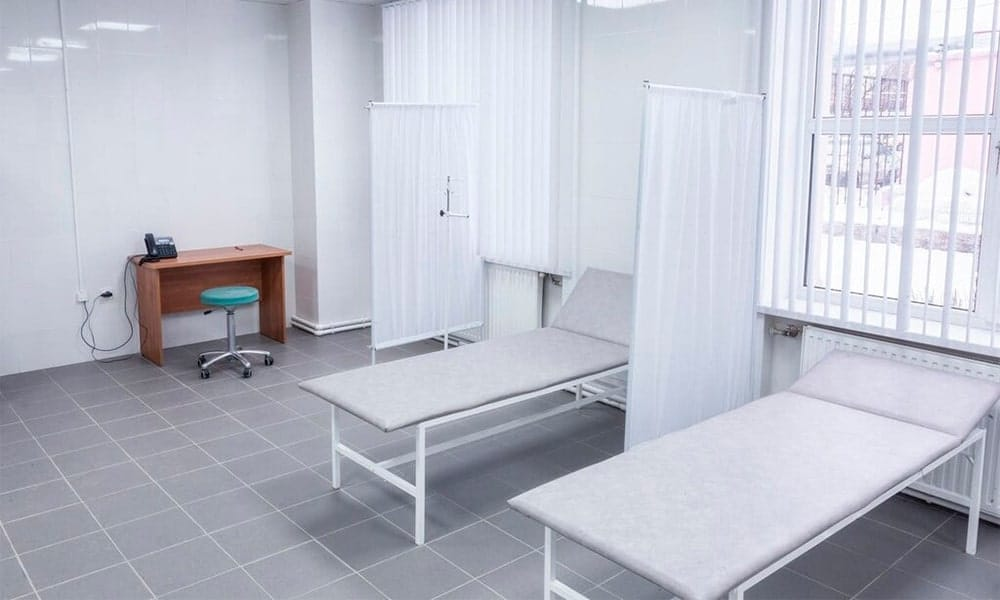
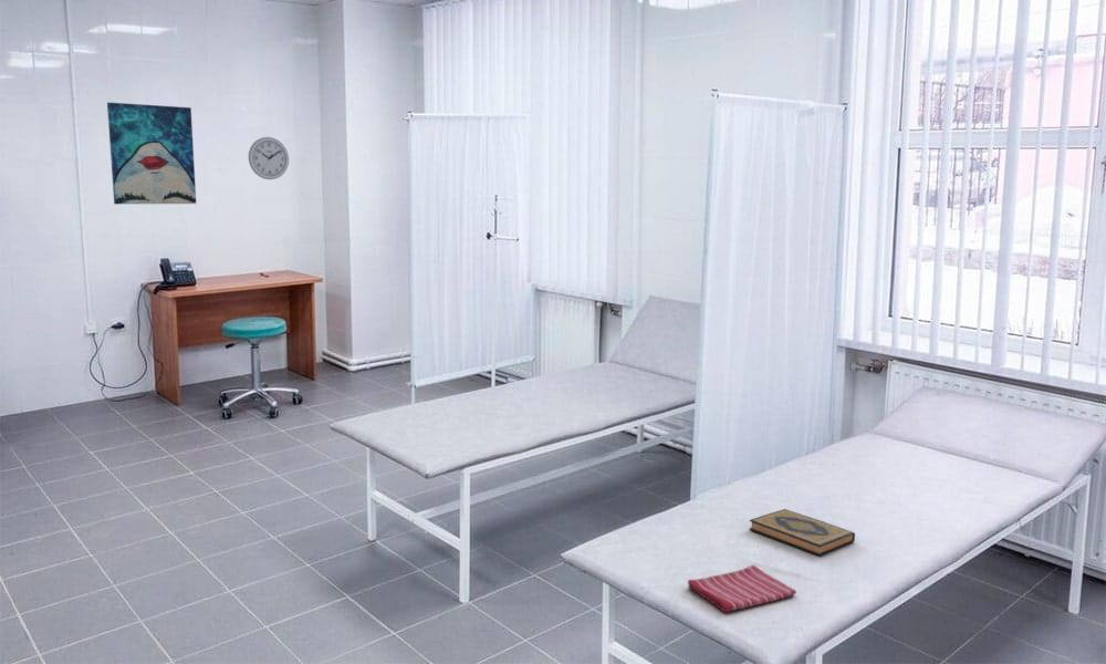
+ dish towel (740, 587)
+ hardback book (801, 530)
+ wall art (153, 155)
+ wall clock (269, 158)
